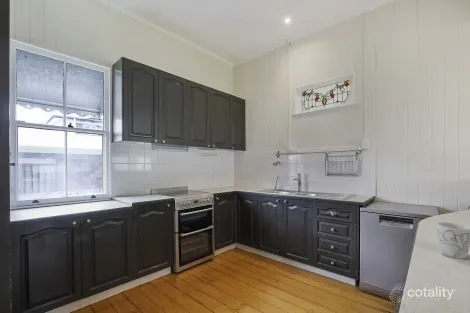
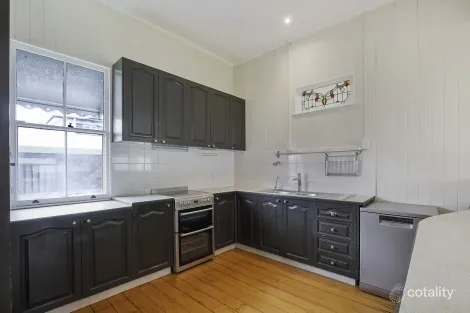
- mug (454, 239)
